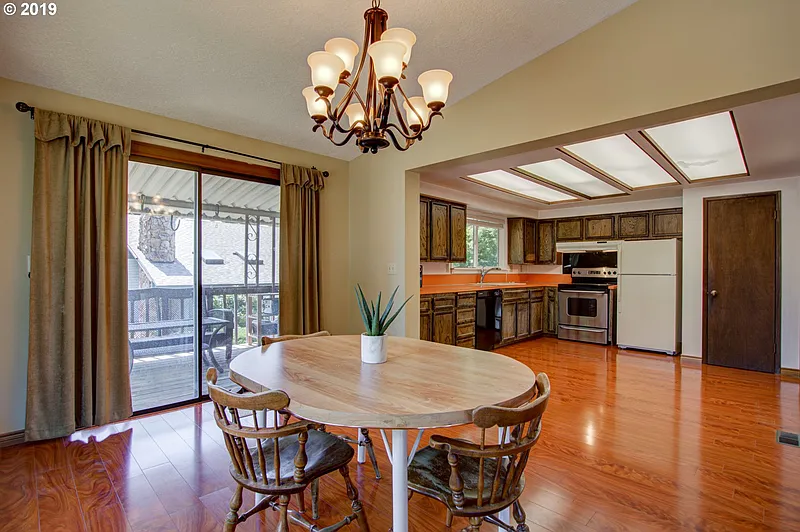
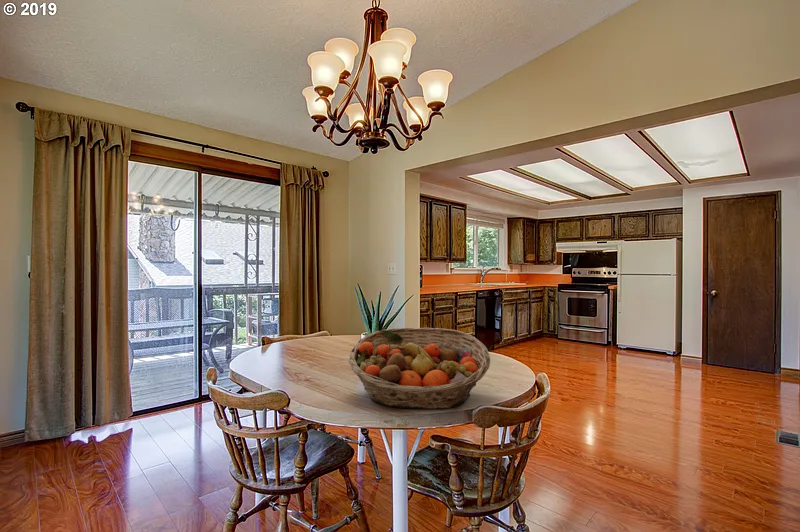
+ fruit basket (418, 364)
